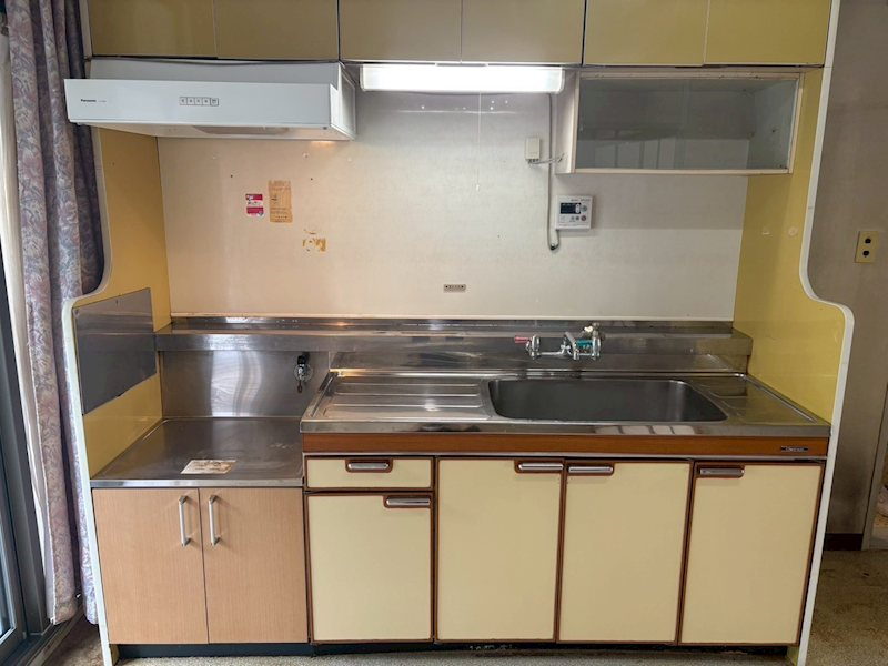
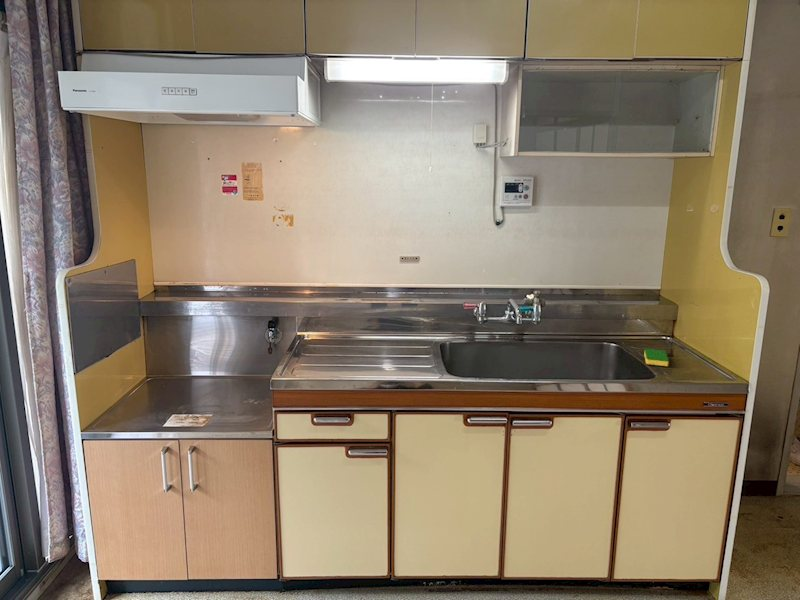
+ dish sponge (655, 357)
